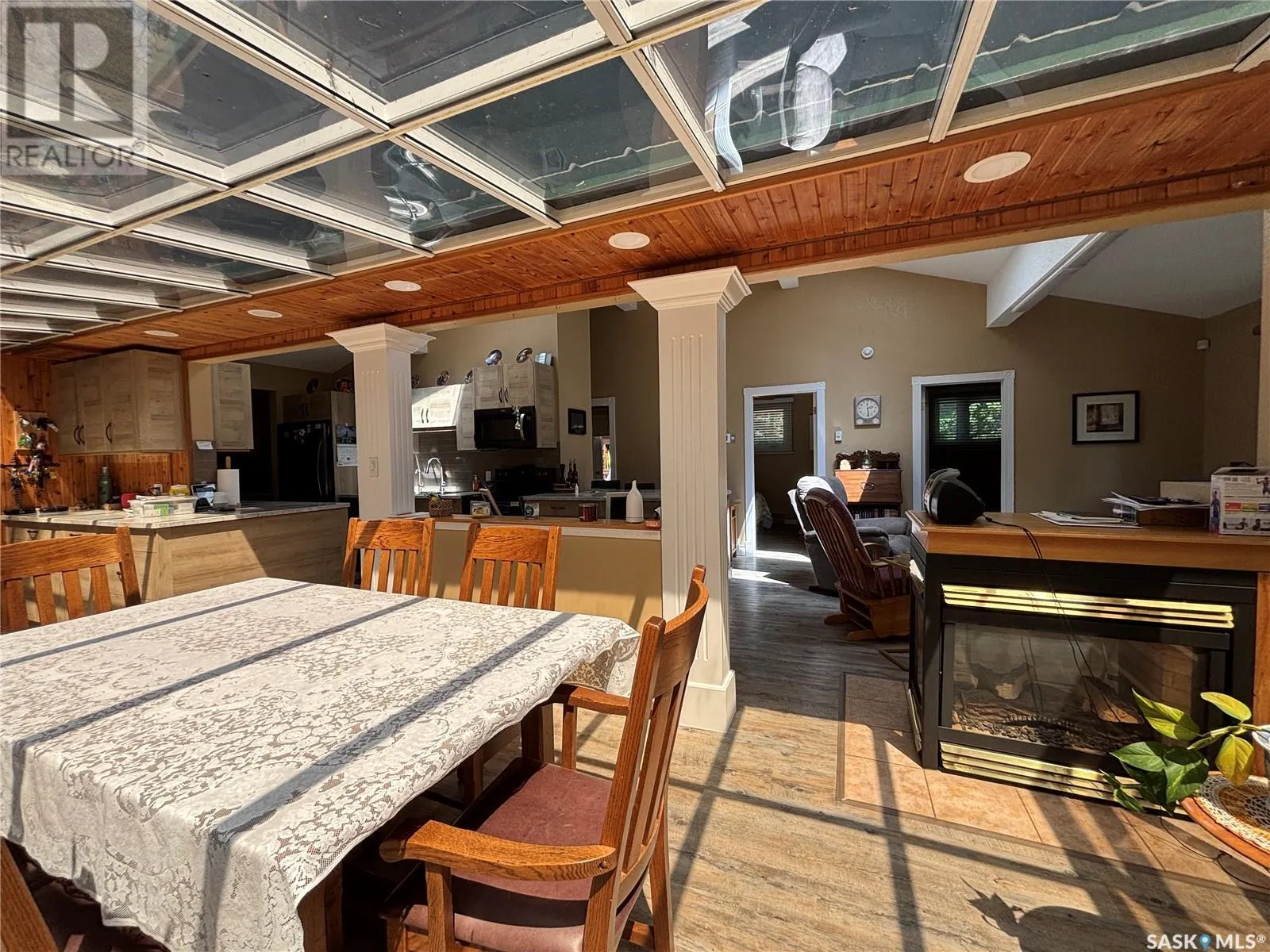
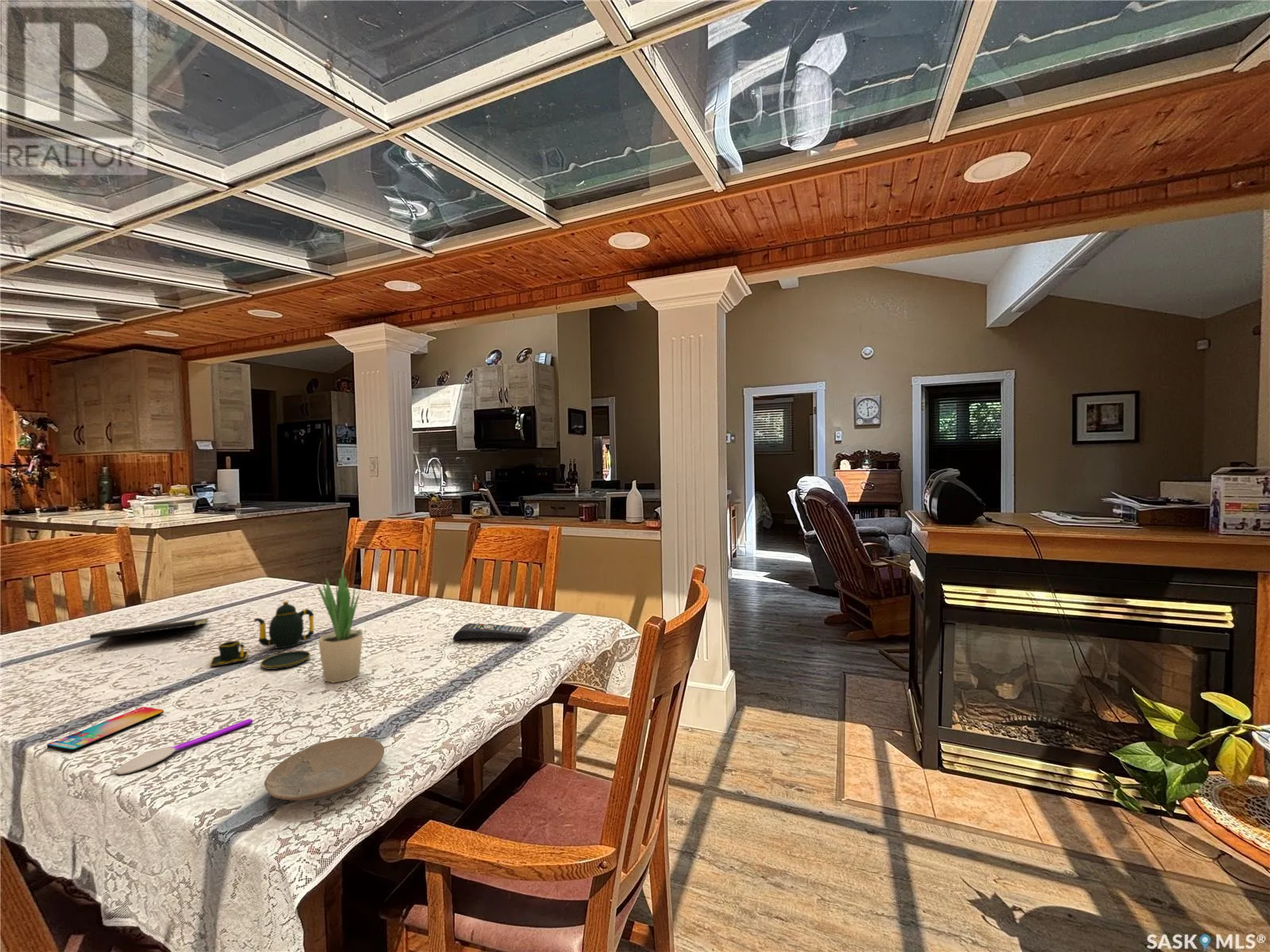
+ smartphone (109, 727)
+ plate (328, 771)
+ spoon (190, 743)
+ notepad (154, 628)
+ remote control (492, 631)
+ teapot (264, 634)
+ potted plant (340, 618)
